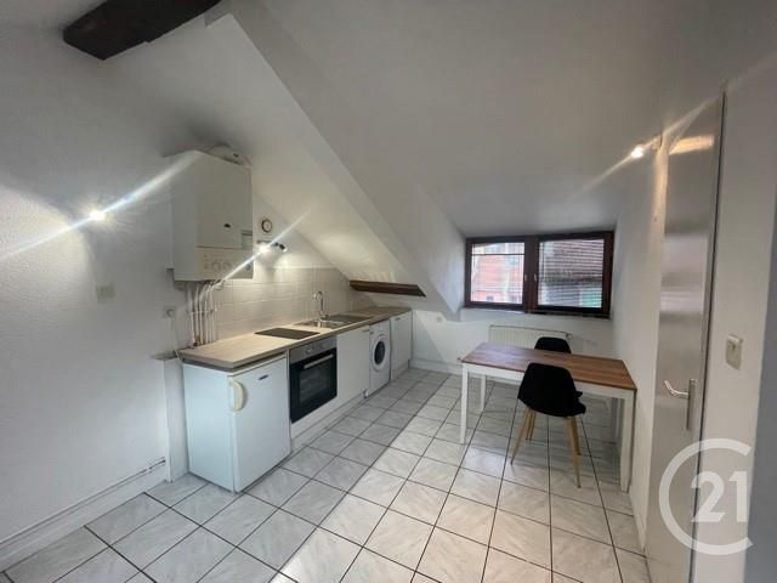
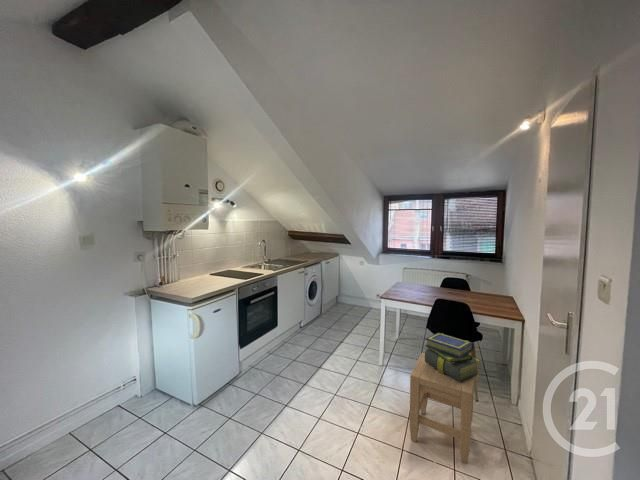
+ stool (442, 402)
+ stack of books (449, 354)
